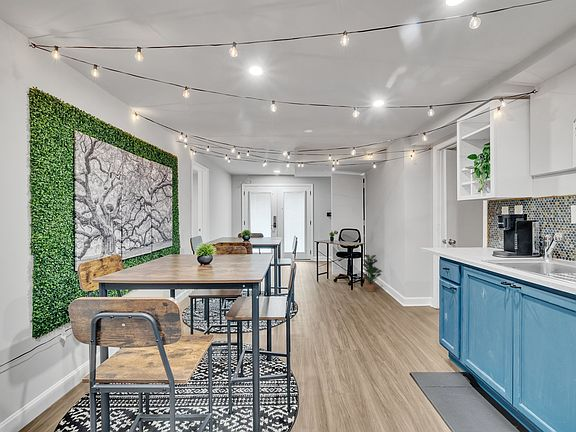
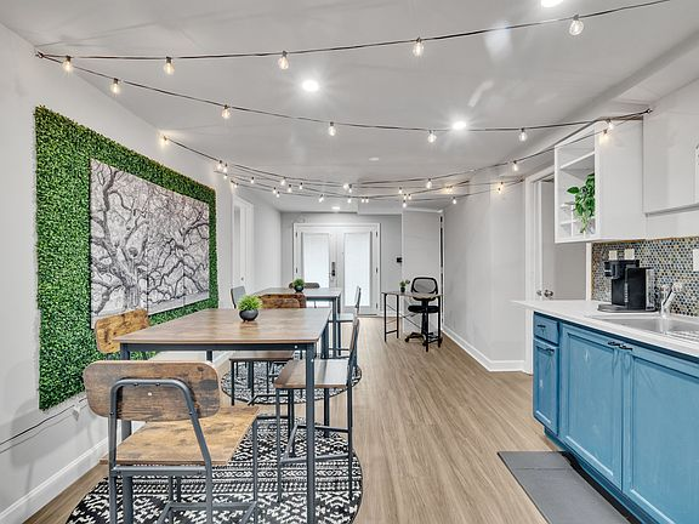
- potted plant (372, 272)
